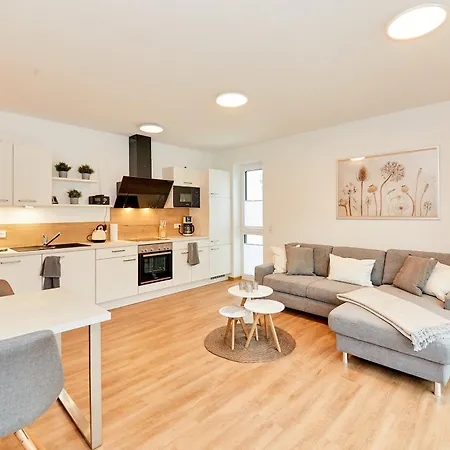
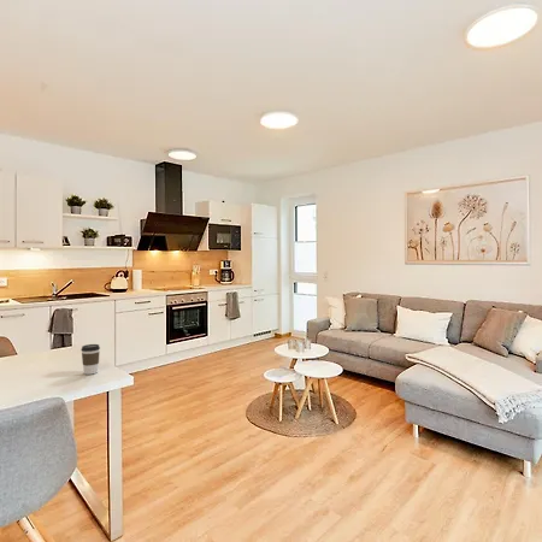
+ coffee cup (90, 359)
